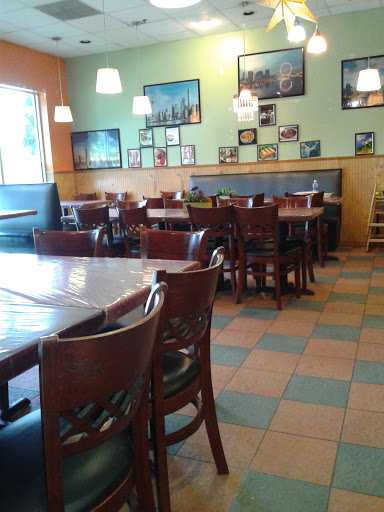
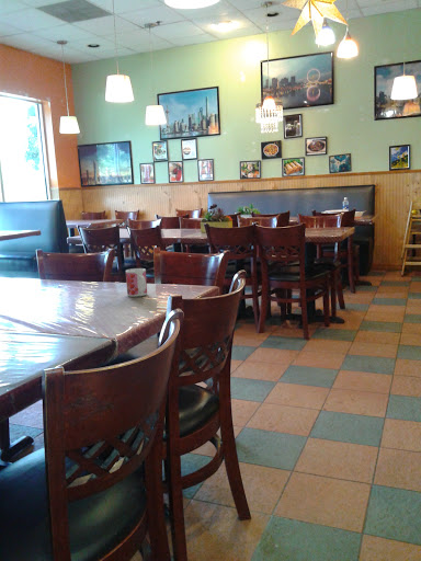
+ mug (137, 283)
